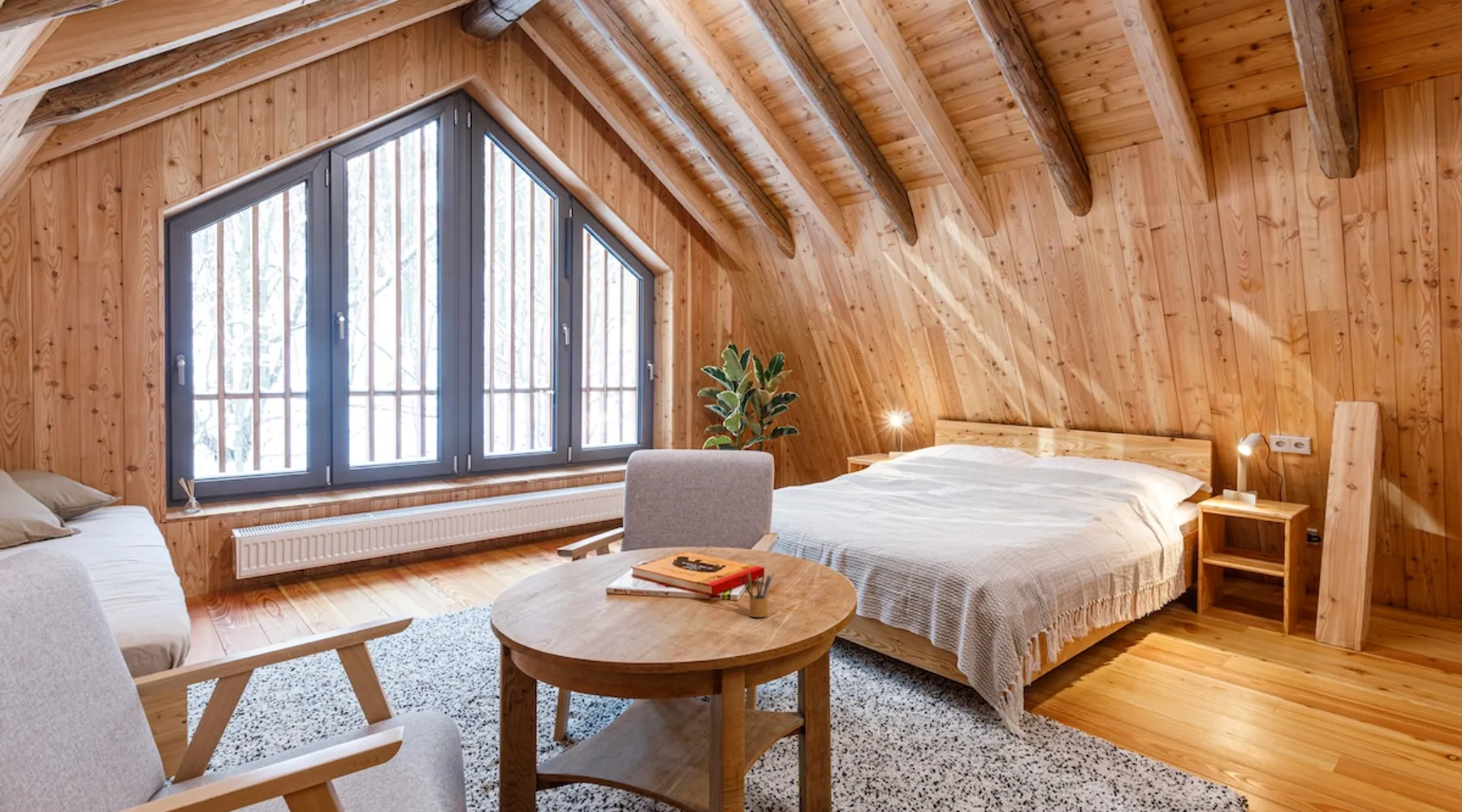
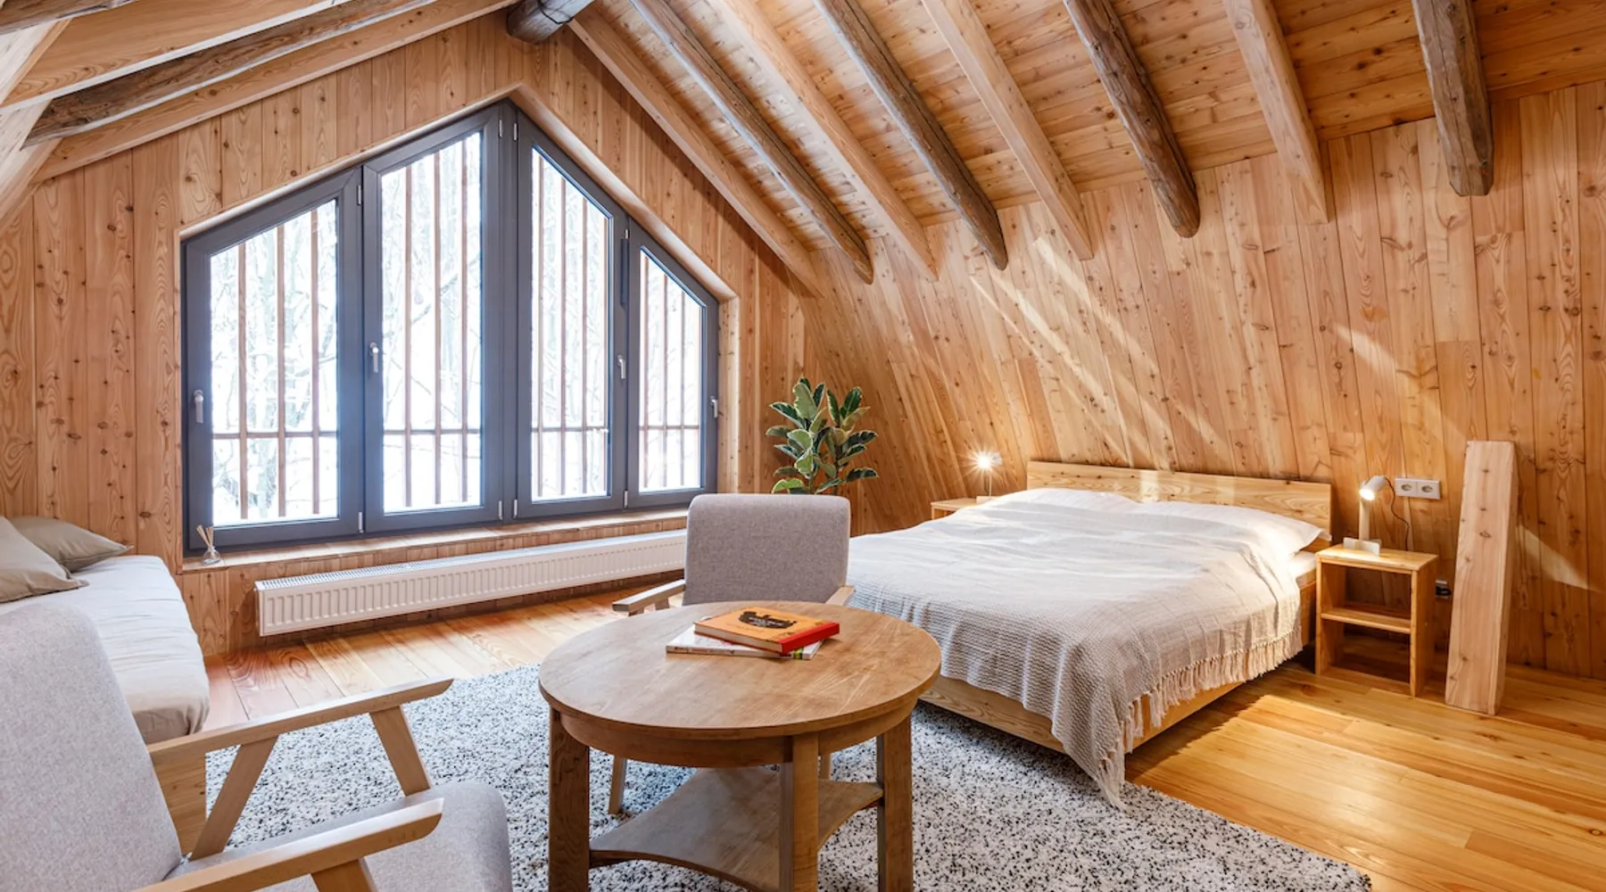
- pencil box (757, 593)
